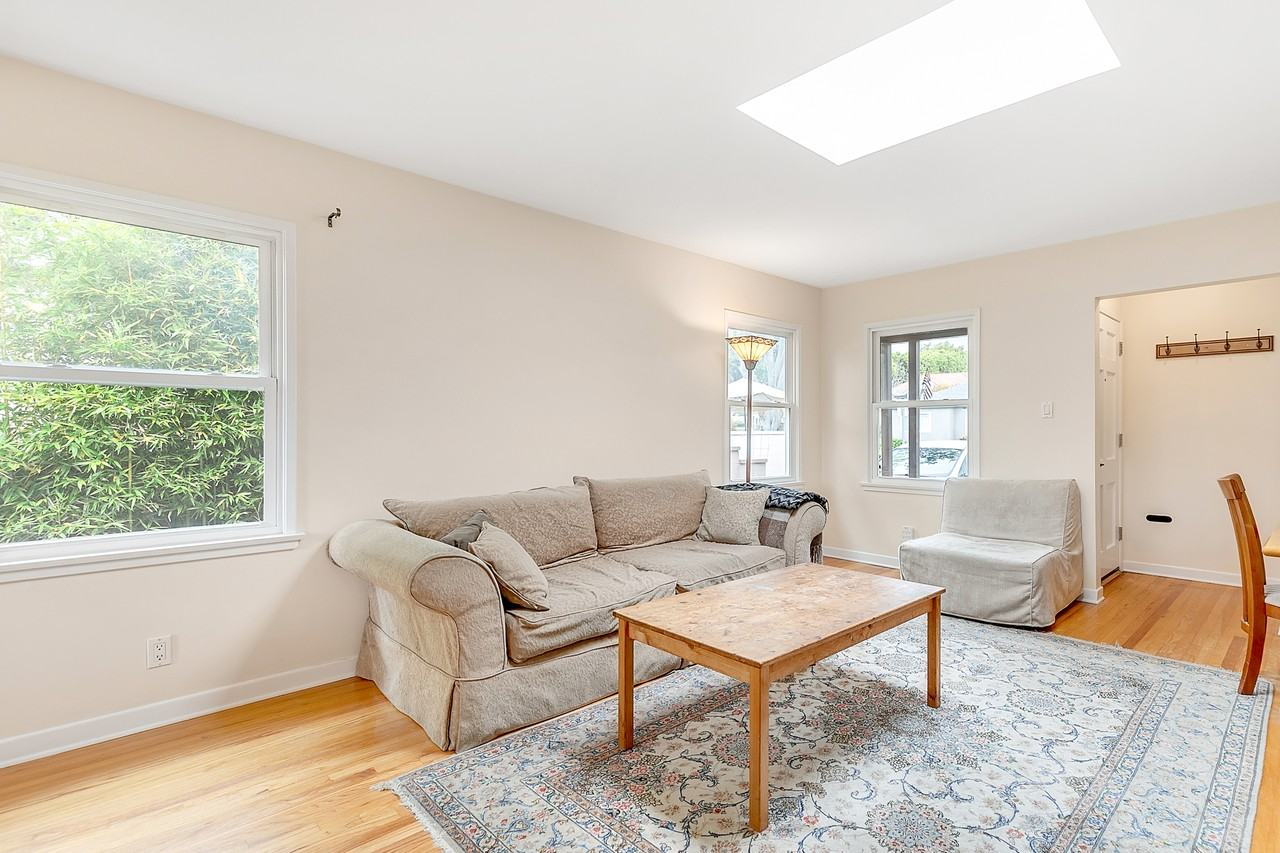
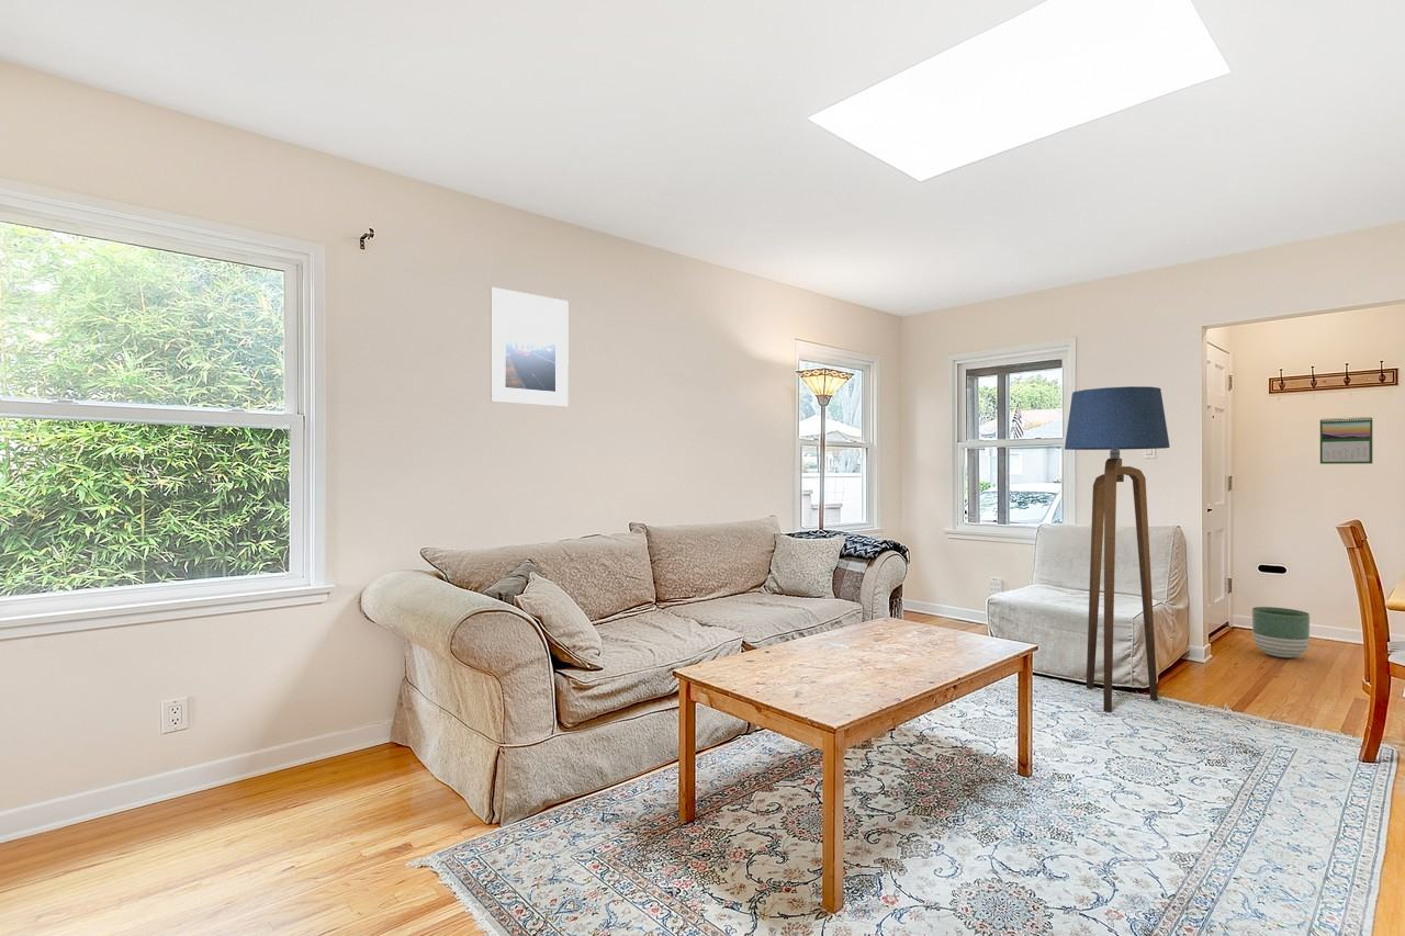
+ calendar (1346, 440)
+ planter (1280, 633)
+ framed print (530, 349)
+ floor lamp (1114, 545)
